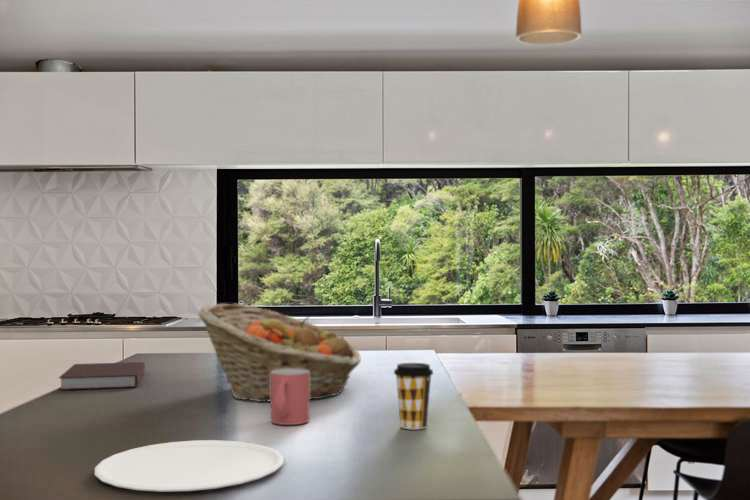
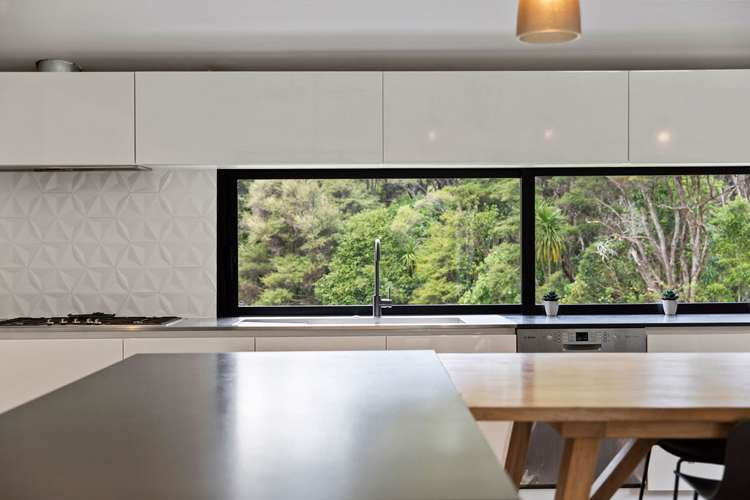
- mug (287, 398)
- coffee cup (413, 395)
- plate (191, 464)
- notebook (104, 375)
- fruit basket (281, 347)
